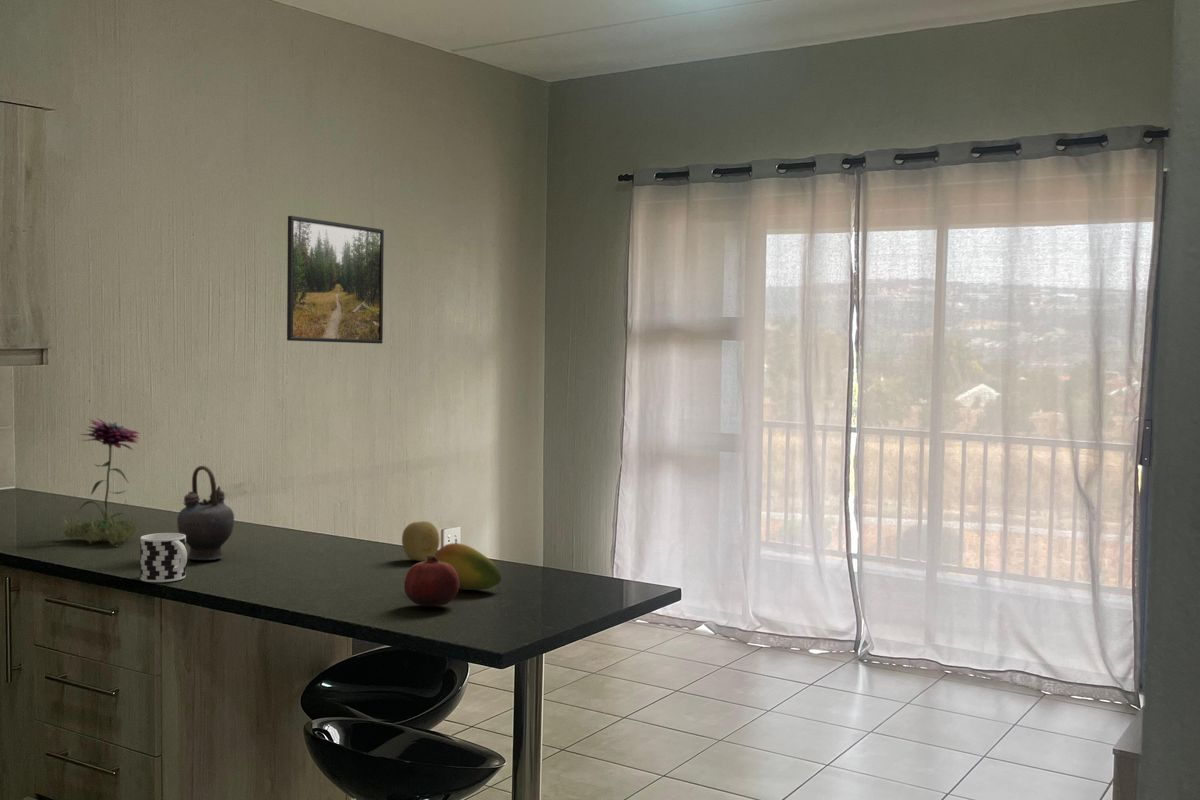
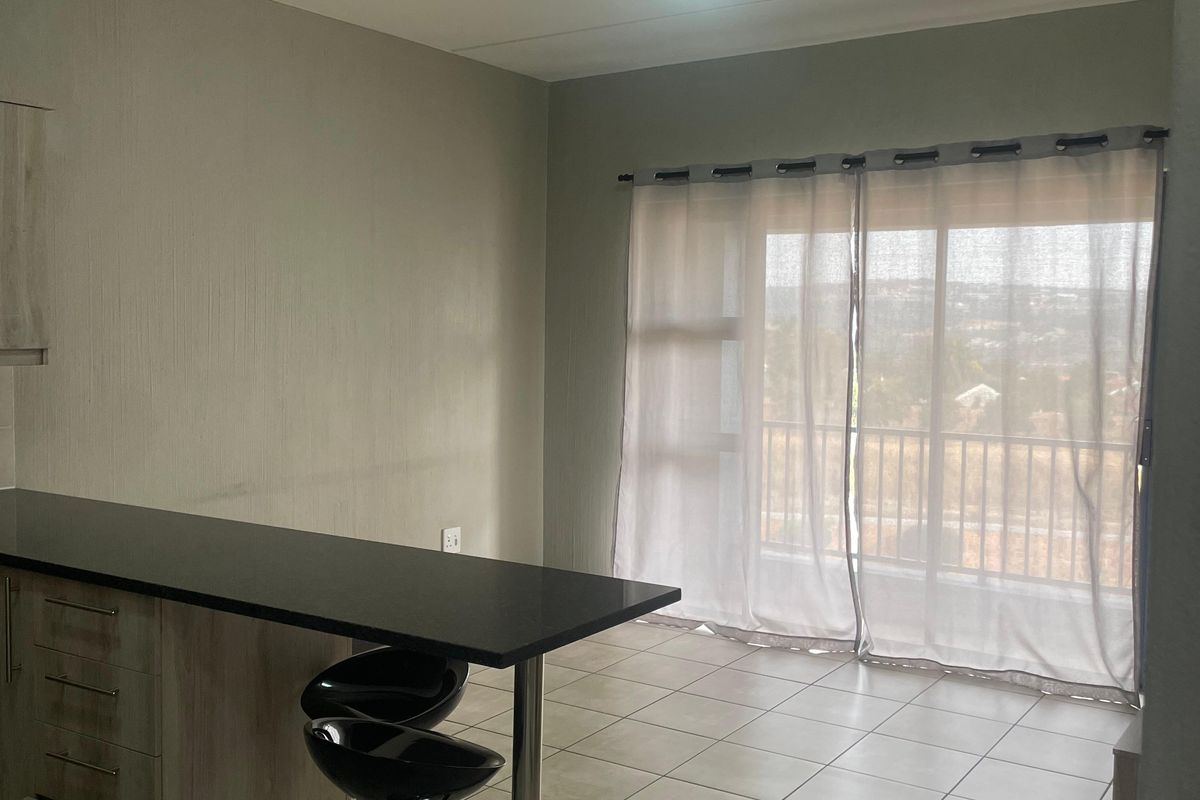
- fruit (431, 581)
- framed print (337, 282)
- flower (107, 479)
- fruit (464, 567)
- cup (167, 558)
- teapot (202, 511)
- fruit (420, 540)
